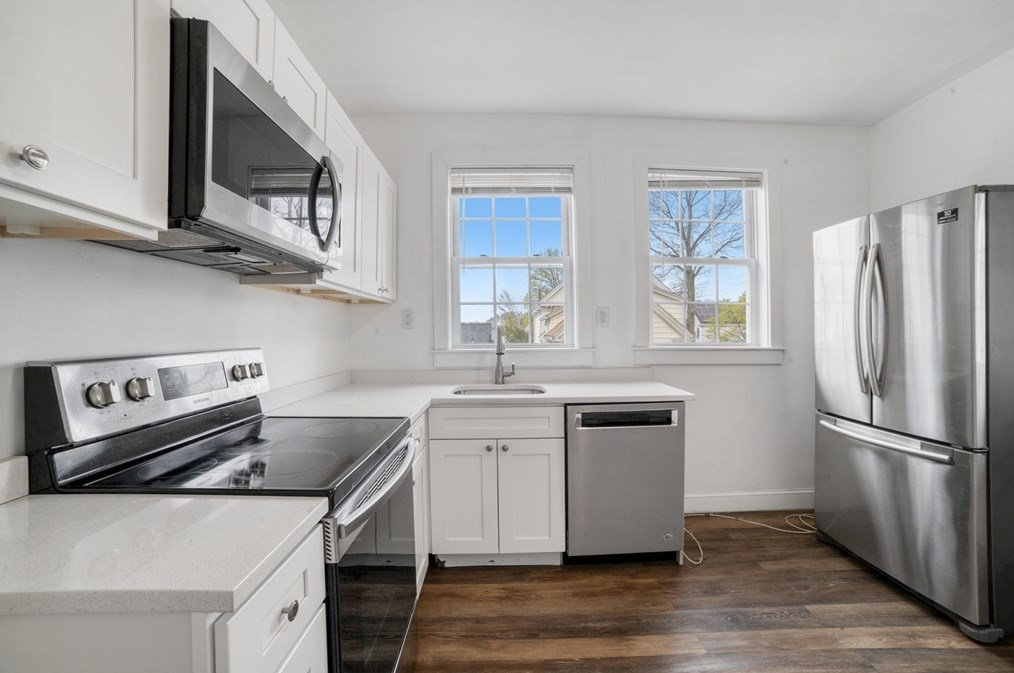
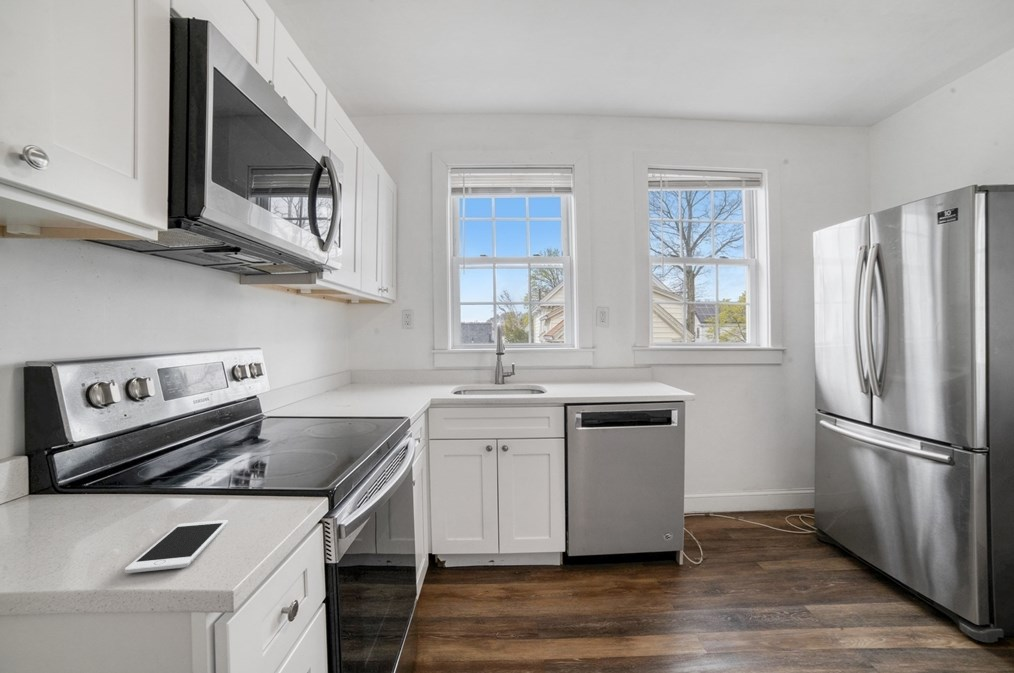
+ cell phone (182, 543)
